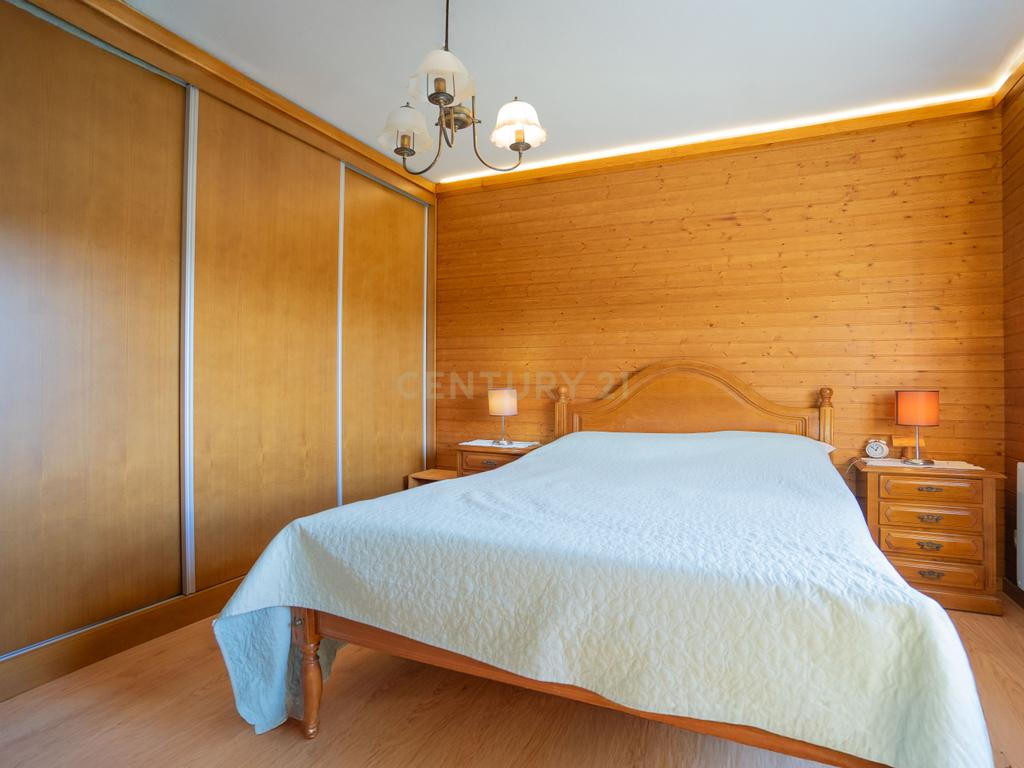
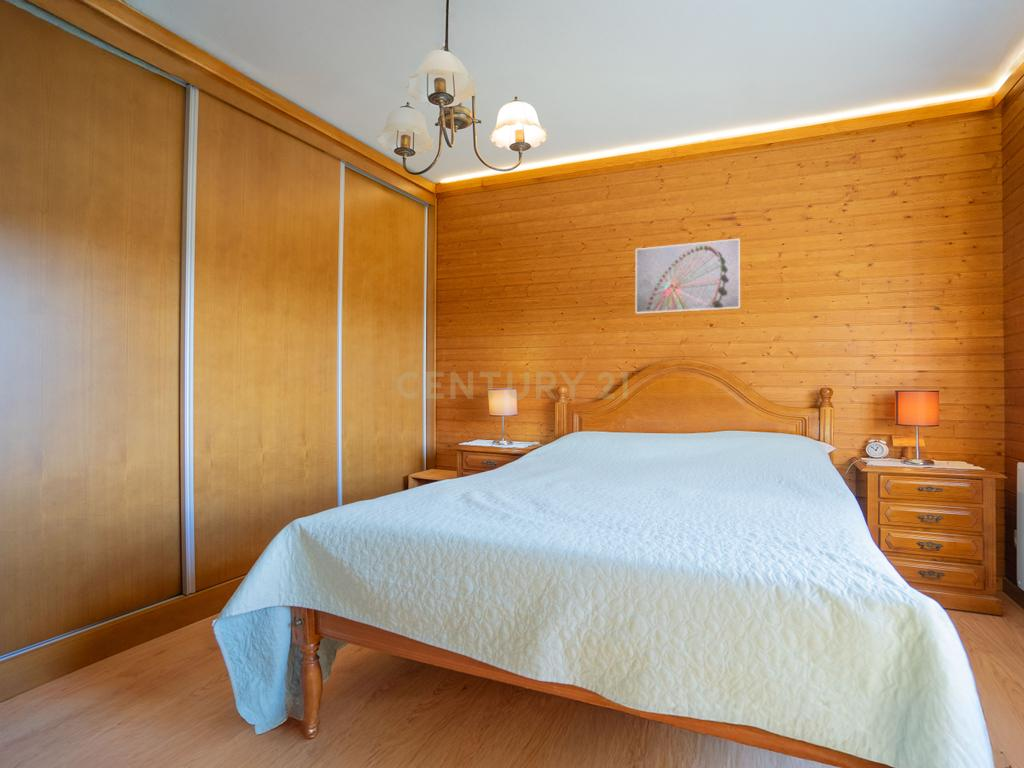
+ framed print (686, 277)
